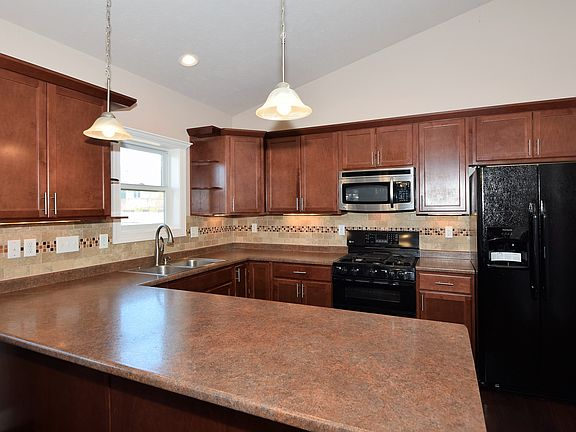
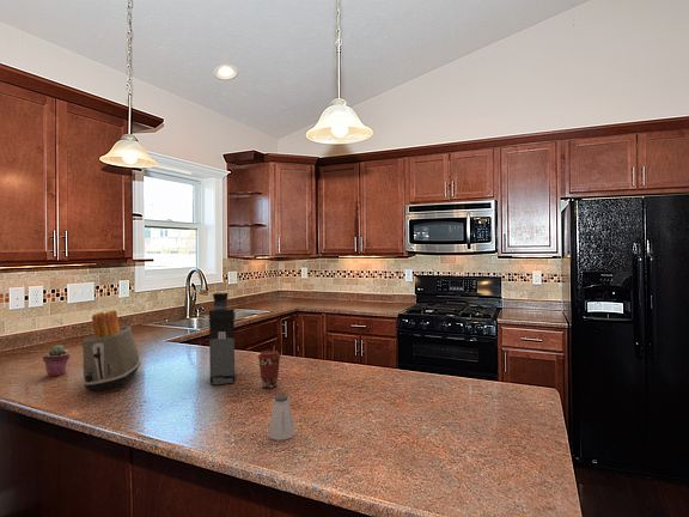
+ coffee cup (269, 369)
+ saltshaker (281, 415)
+ toaster (114, 346)
+ potted succulent (56, 359)
+ coffee maker (222, 336)
